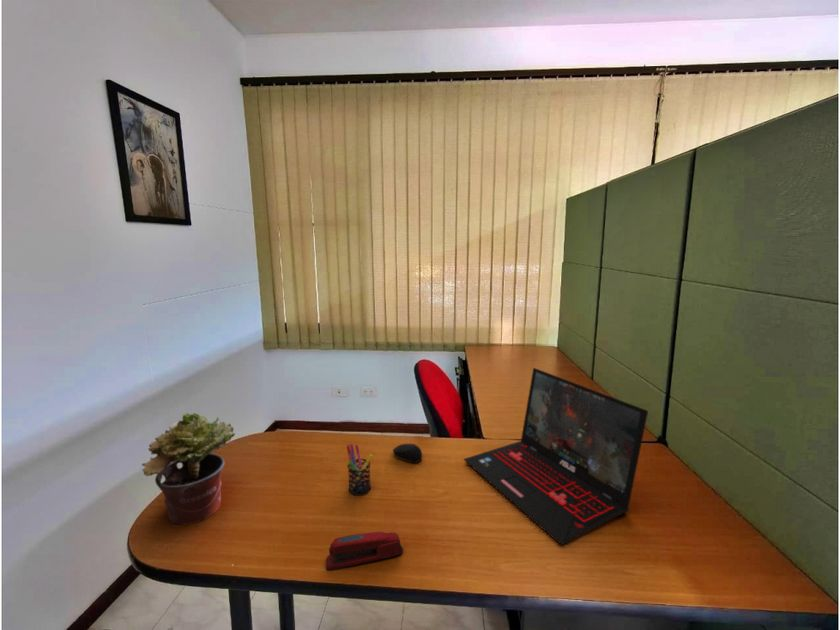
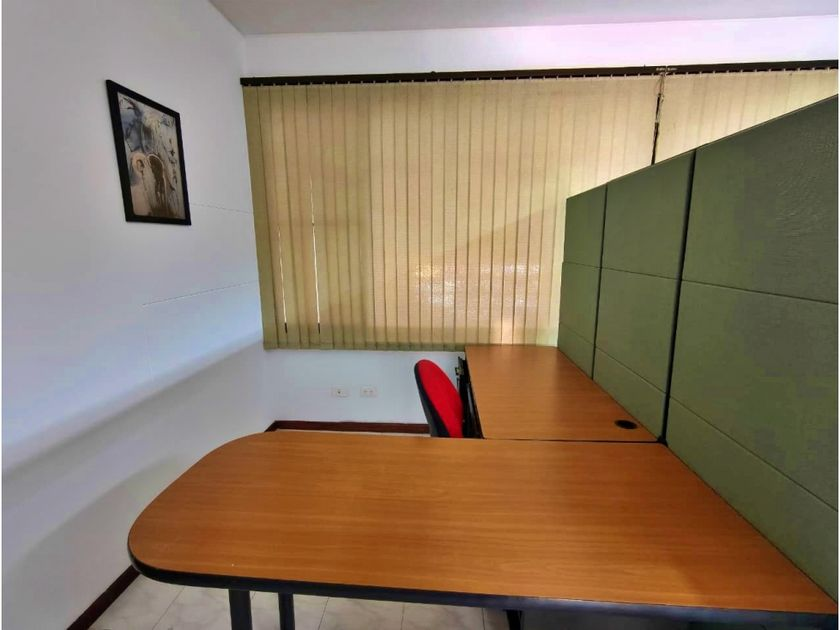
- stapler (365, 545)
- computer mouse (407, 450)
- laptop (544, 439)
- pen holder (356, 469)
- potted plant (194, 460)
